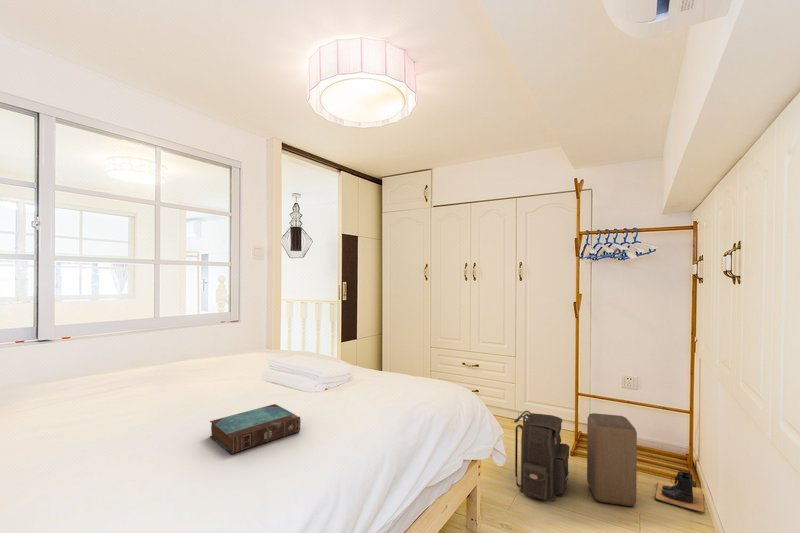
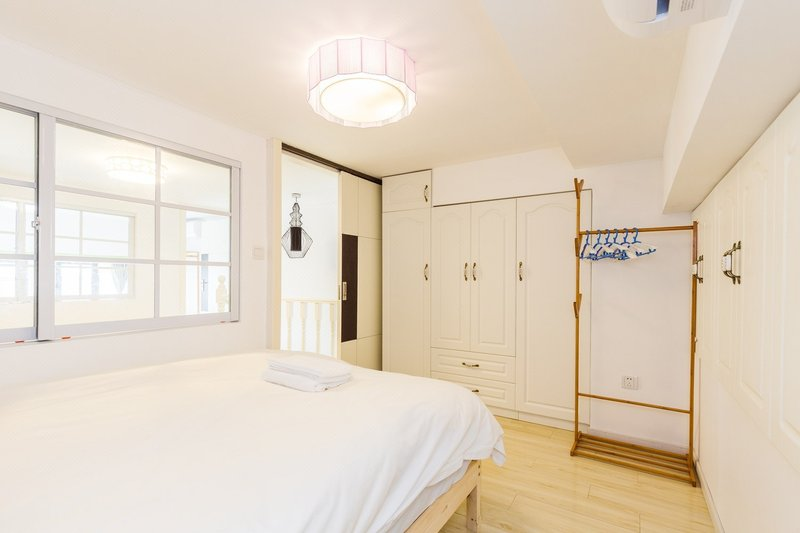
- book (255, 426)
- backpack (540, 449)
- stool (610, 457)
- boots (679, 485)
